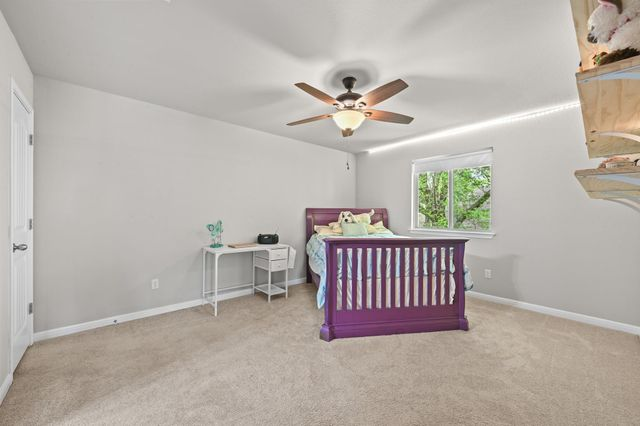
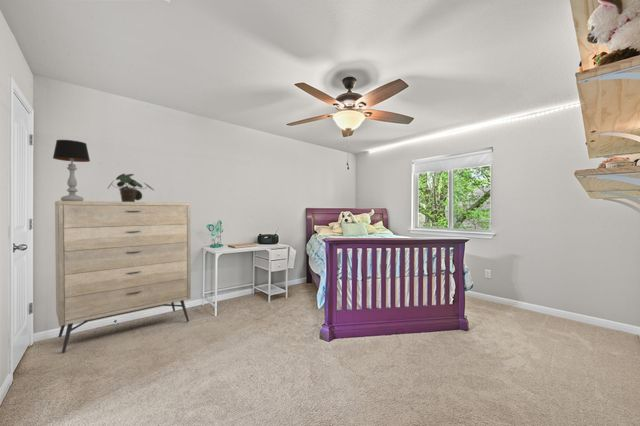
+ table lamp (72, 171)
+ dresser (127, 265)
+ potted plant (129, 188)
